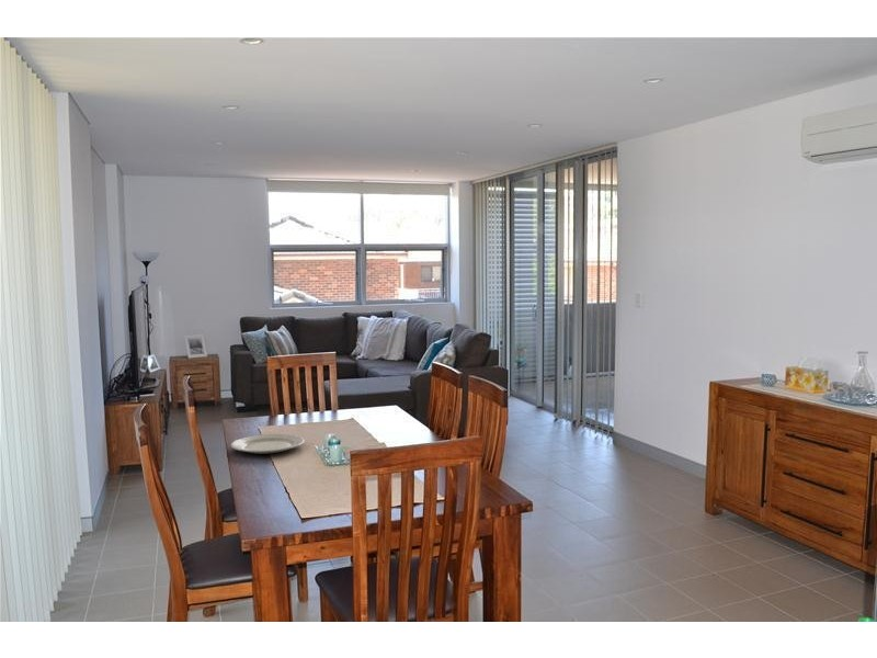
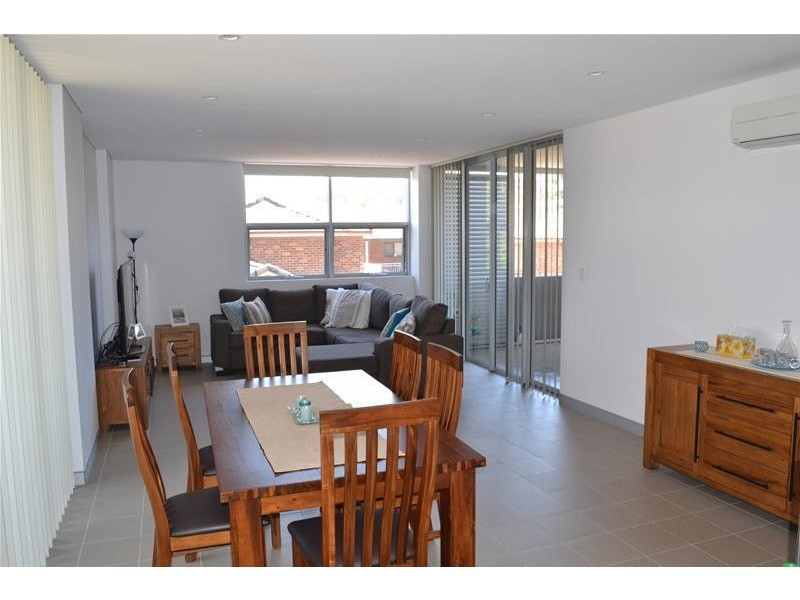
- chinaware (267, 444)
